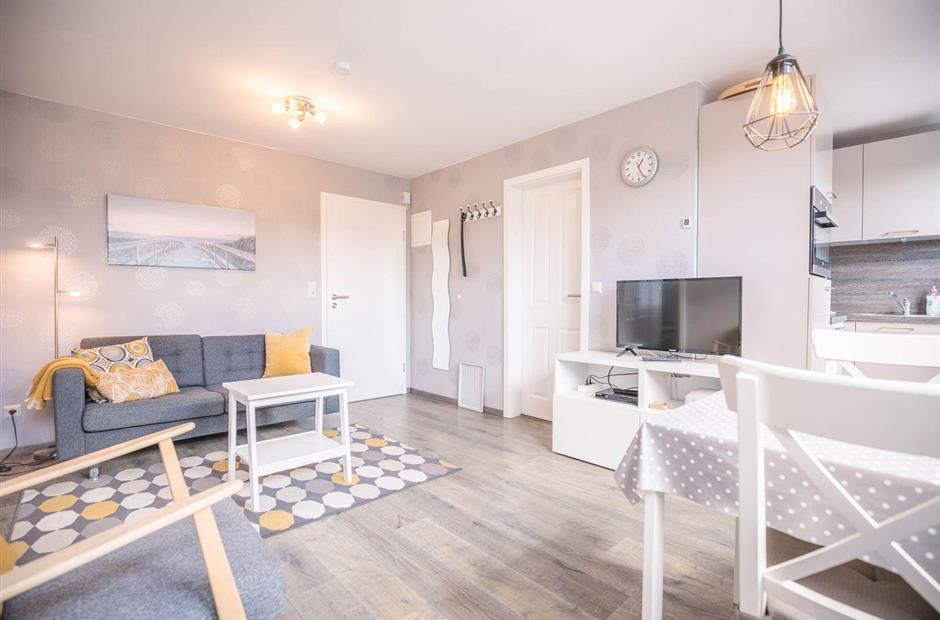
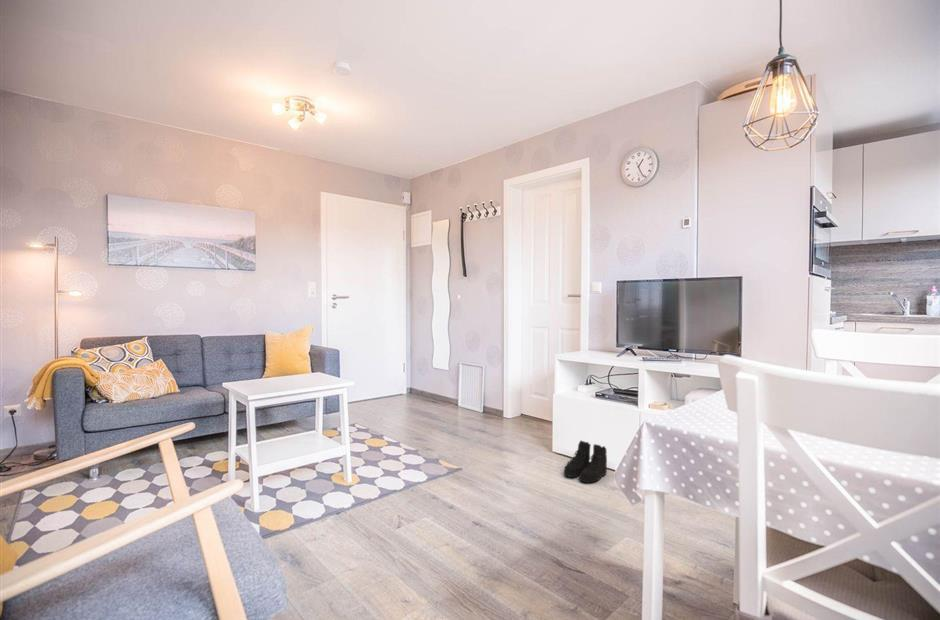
+ boots (585, 459)
